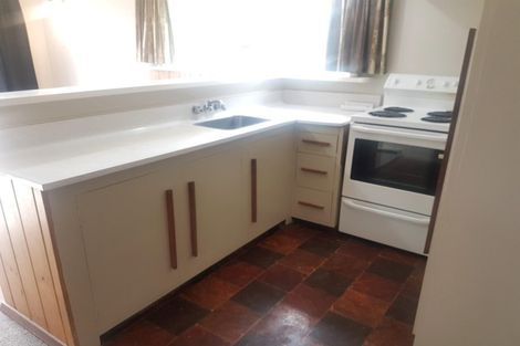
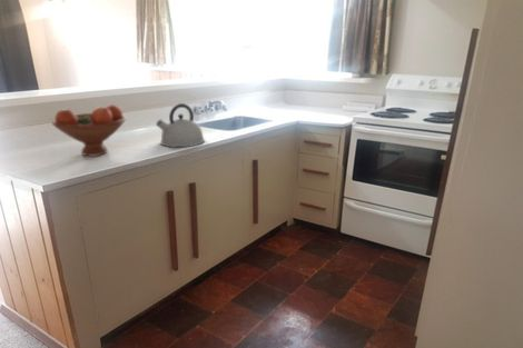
+ fruit bowl (91, 129)
+ kettle (179, 123)
